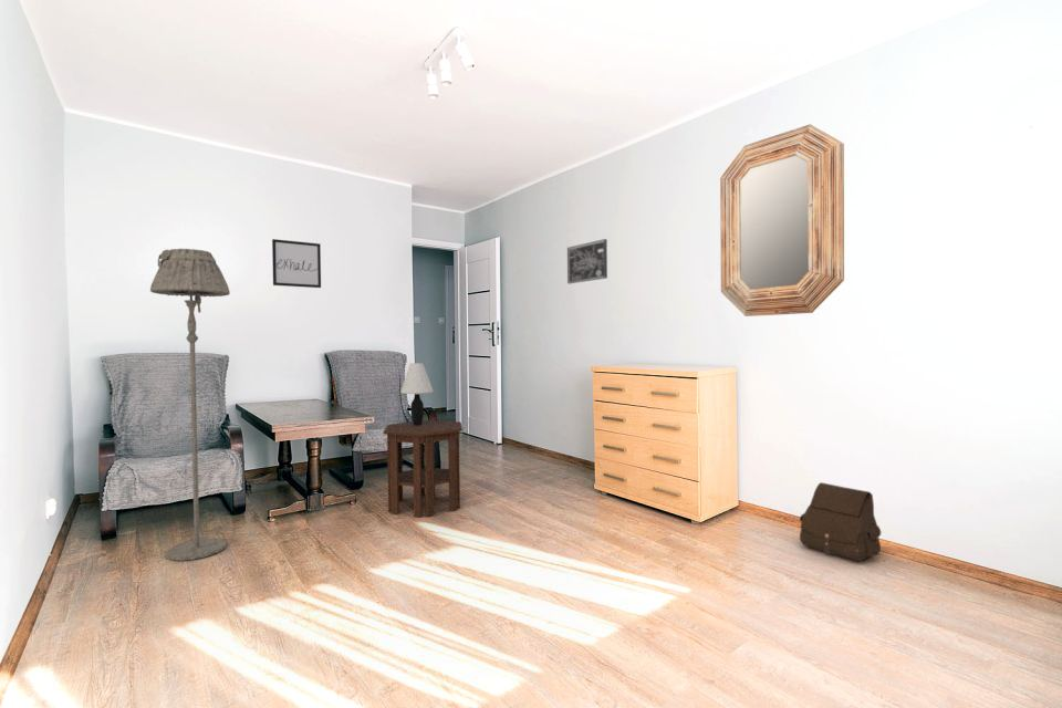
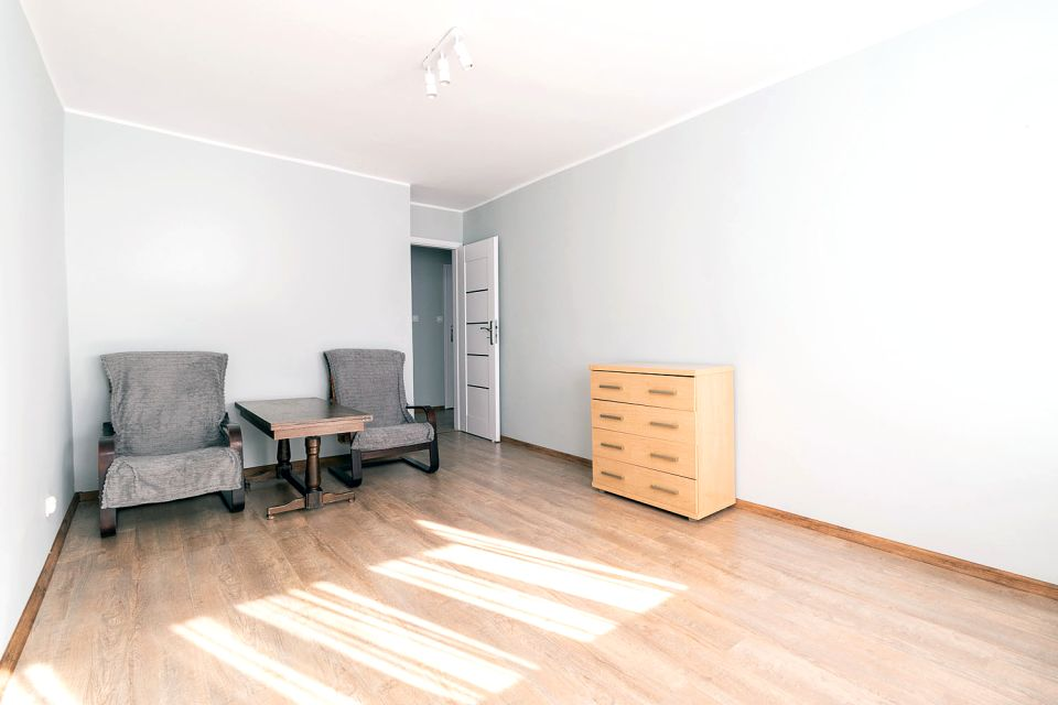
- satchel (842, 518)
- wall art (586, 262)
- wall art (296, 263)
- side table (424, 465)
- floor lamp (194, 400)
- table lamp (416, 394)
- home mirror (774, 225)
